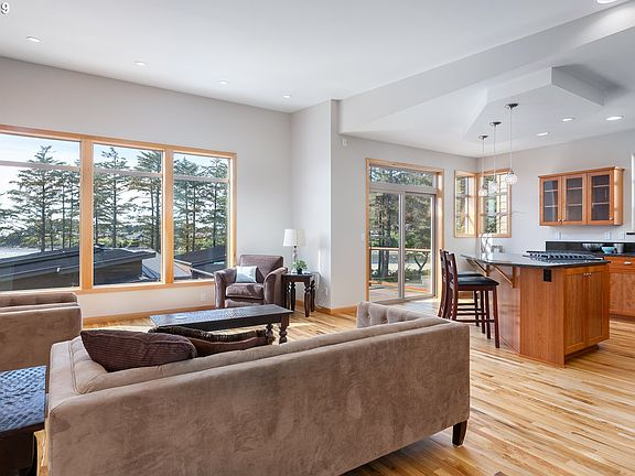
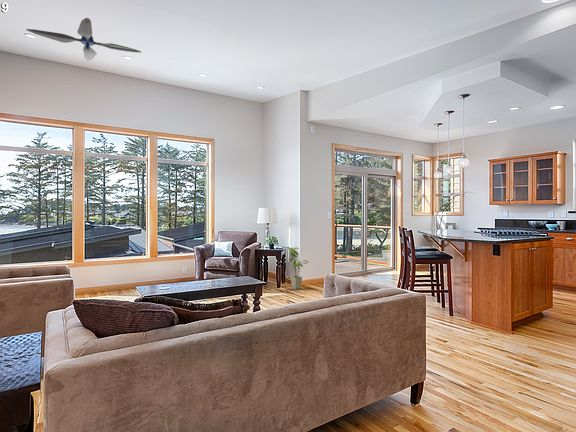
+ house plant (295, 268)
+ ceiling fan (87, 40)
